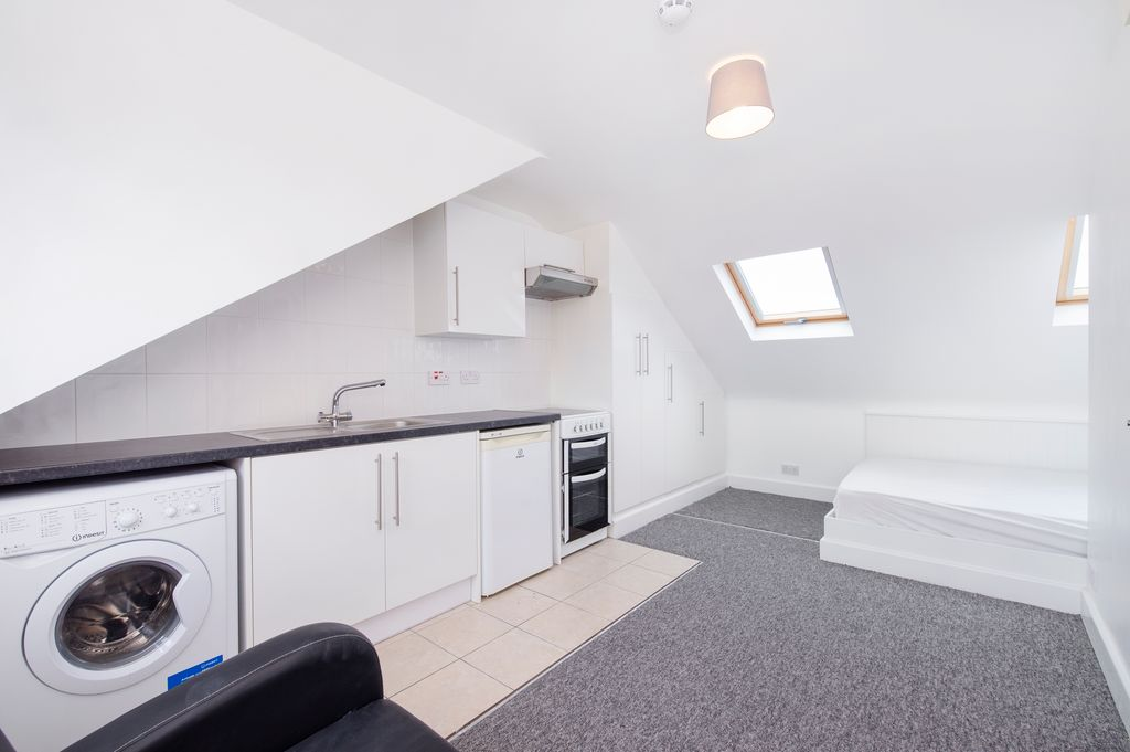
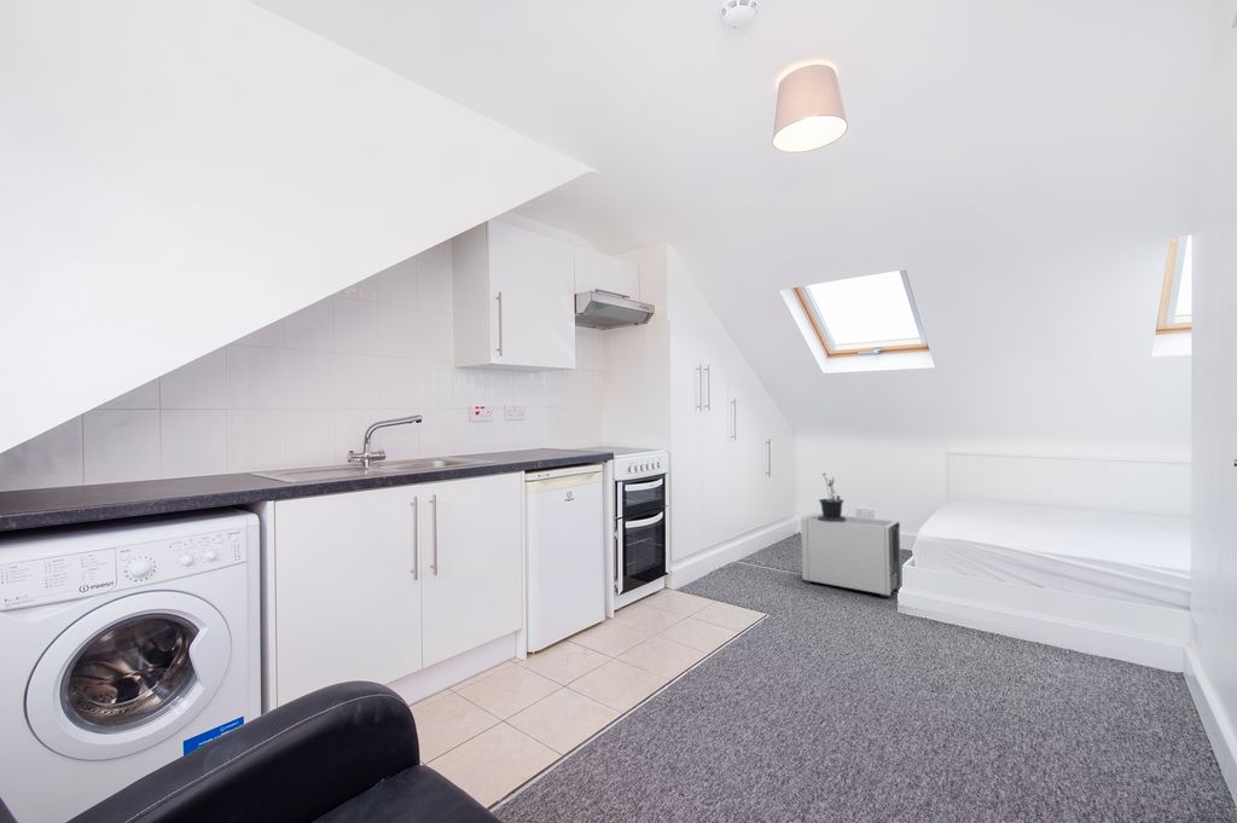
+ air purifier (848, 552)
+ potted plant (830, 495)
